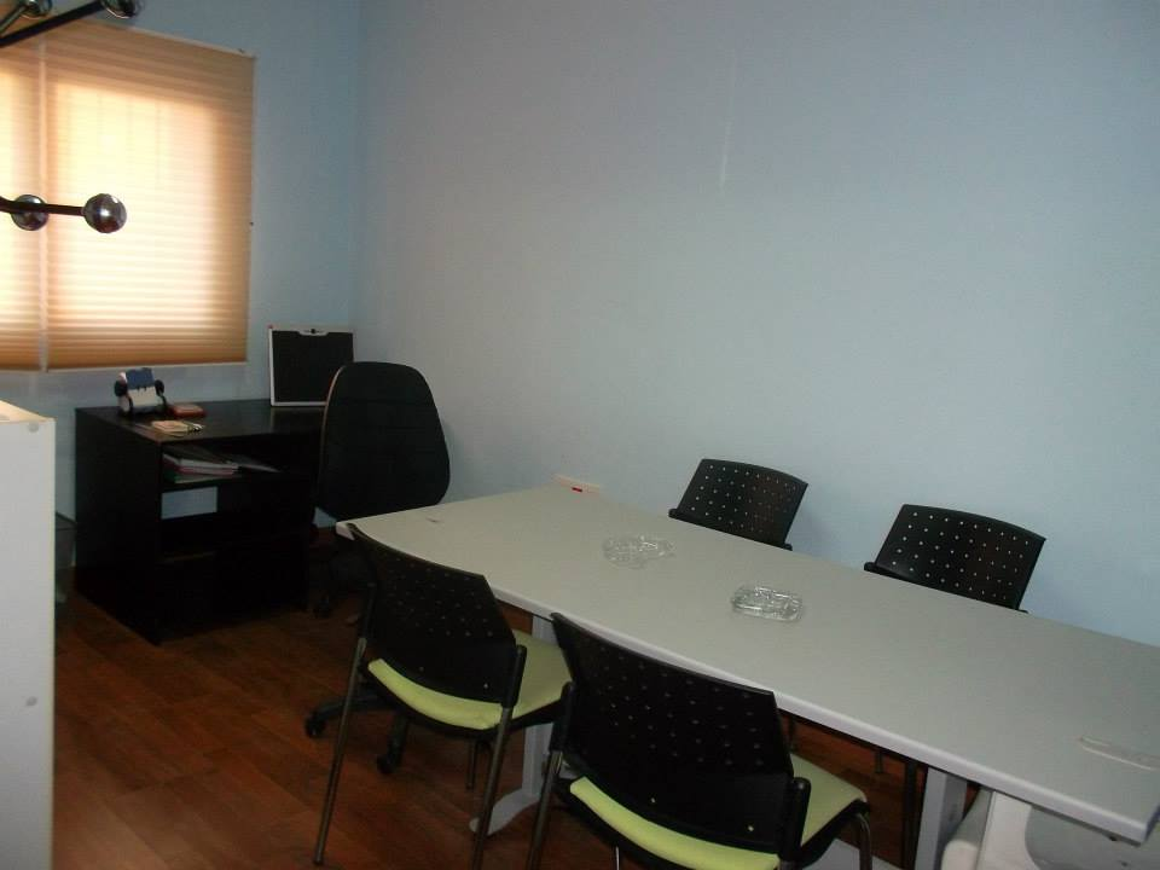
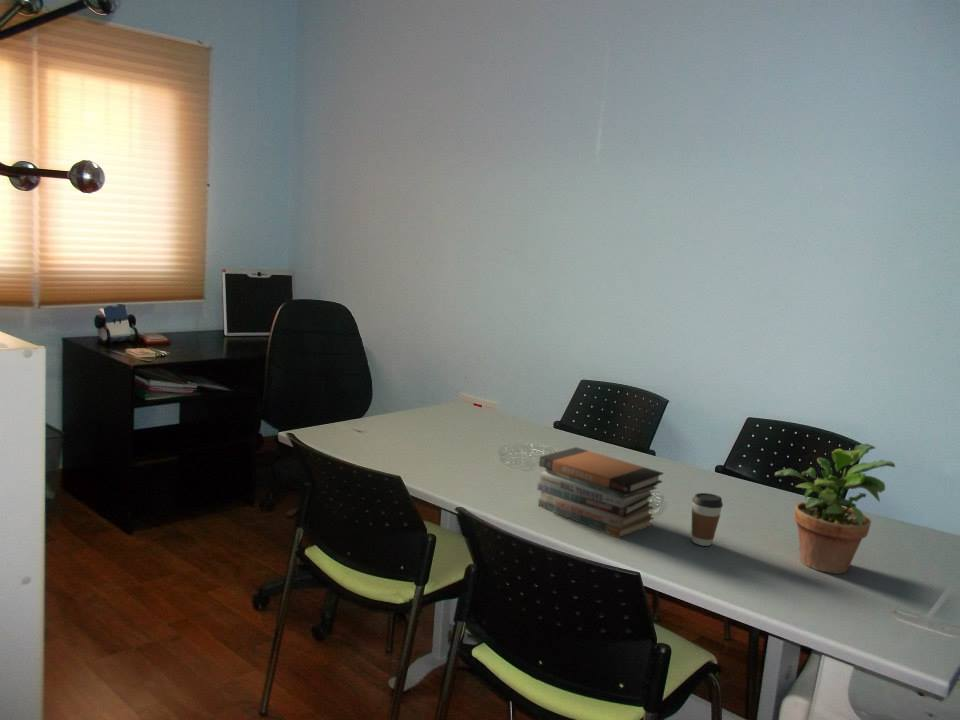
+ potted plant (830, 500)
+ book stack (596, 490)
+ coffee cup (704, 519)
